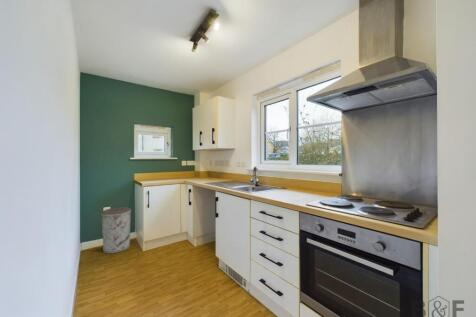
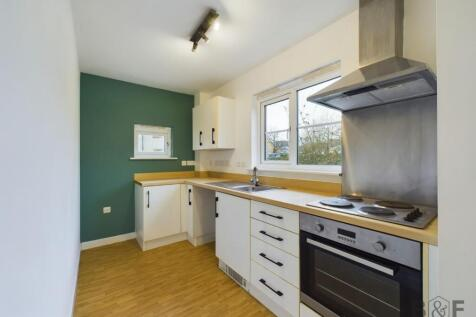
- trash can (116, 228)
